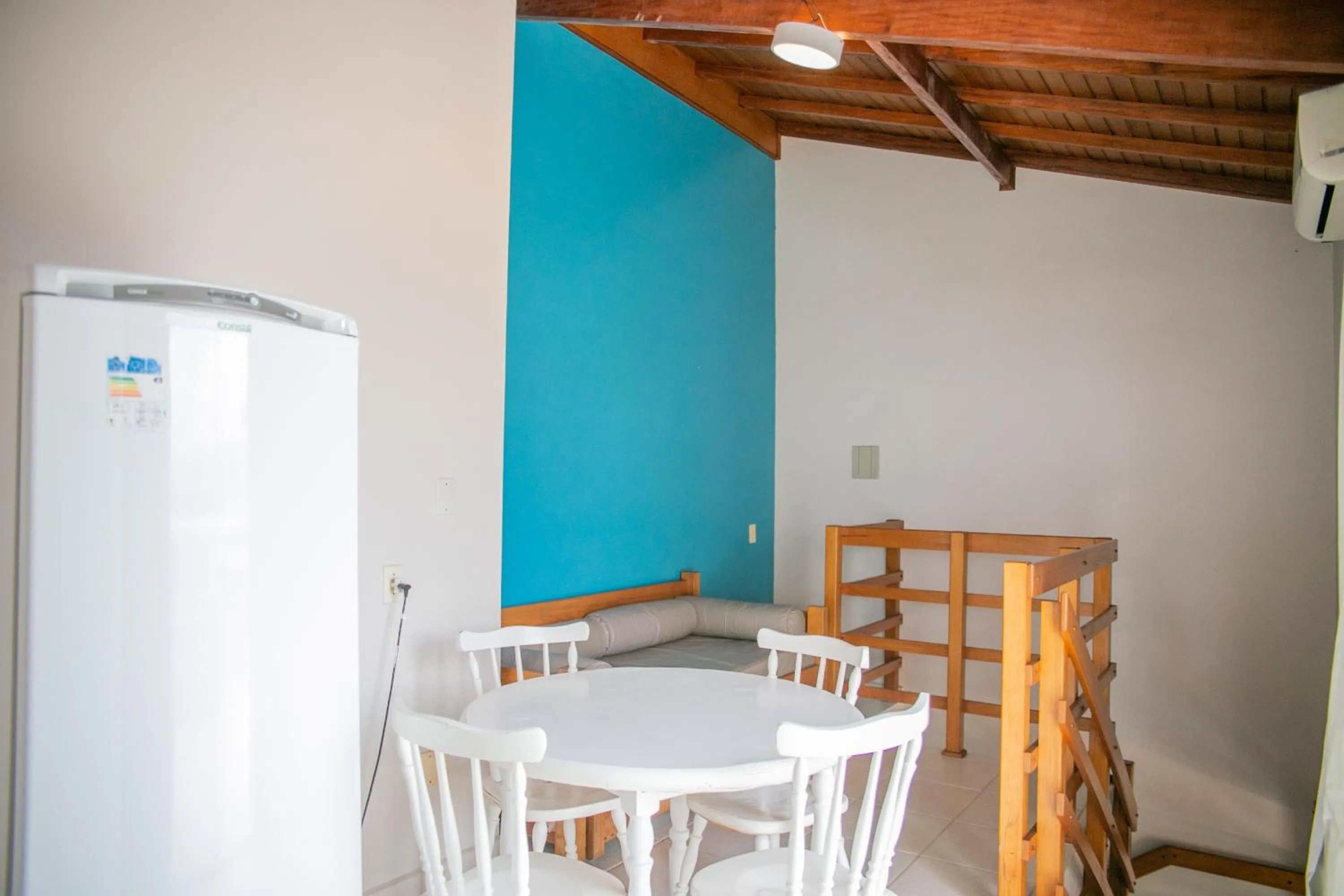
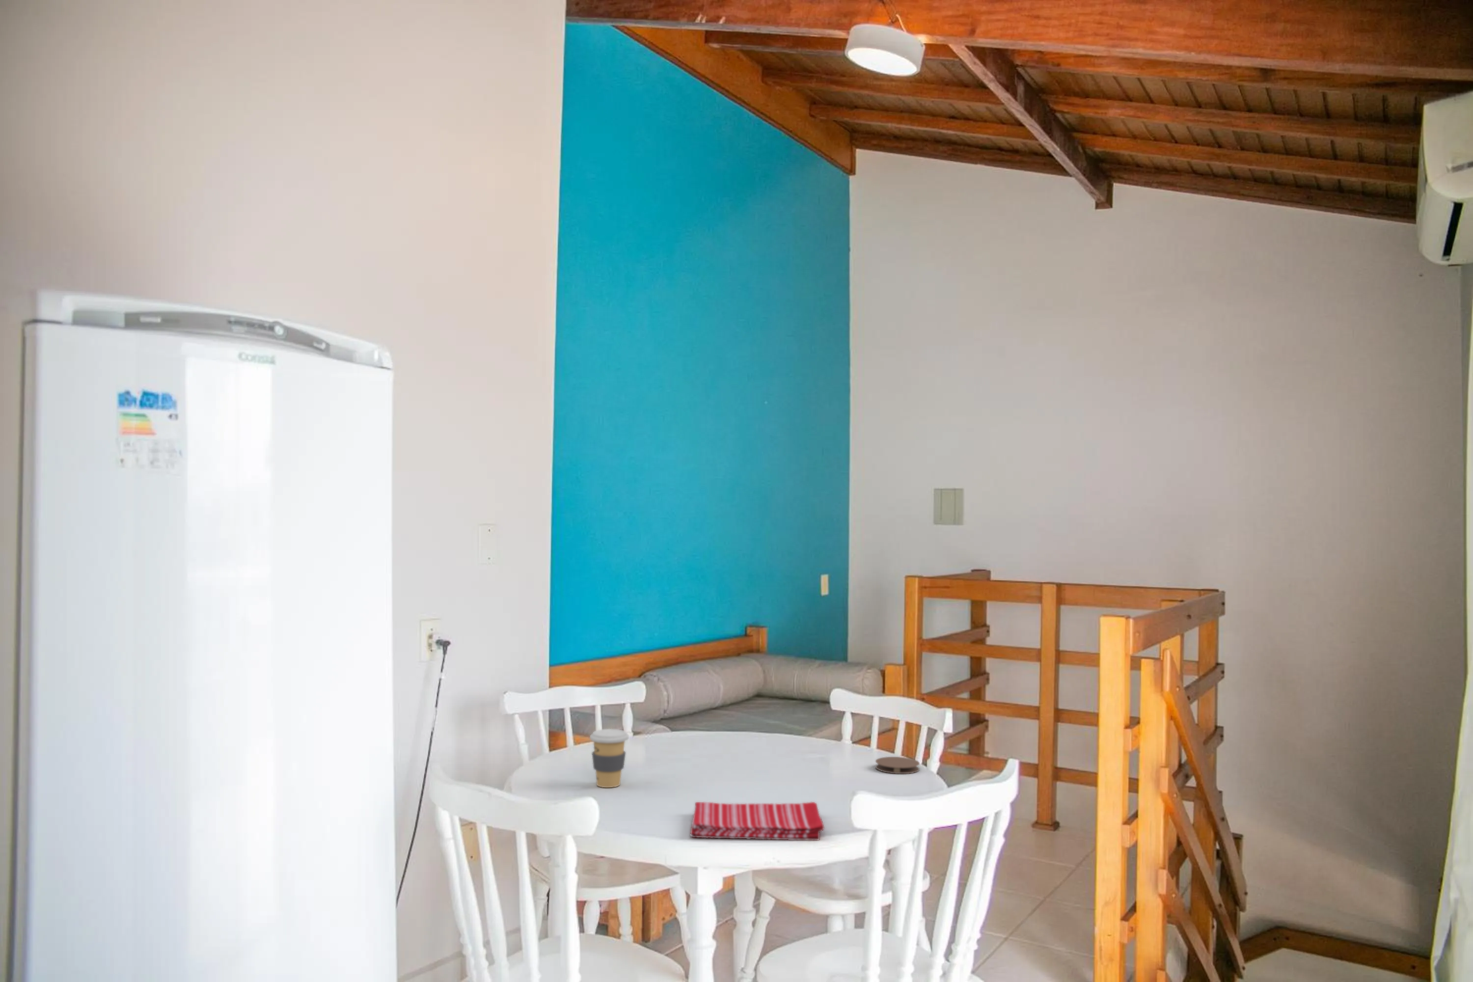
+ dish towel (756, 818)
+ coaster (897, 765)
+ coffee cup (609, 758)
